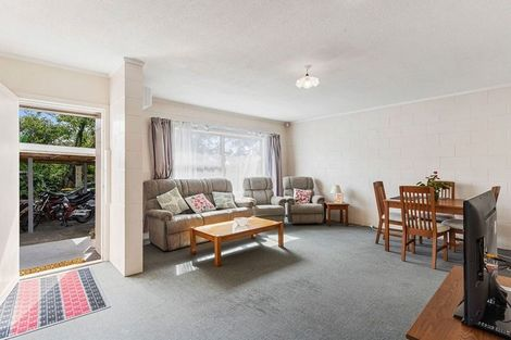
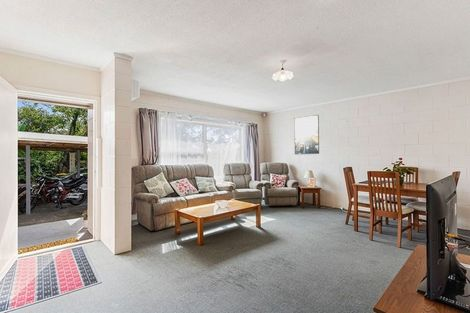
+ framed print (306, 135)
